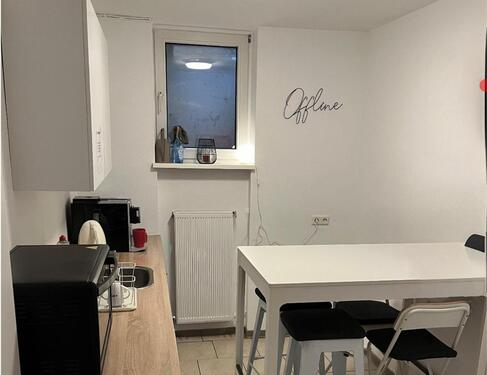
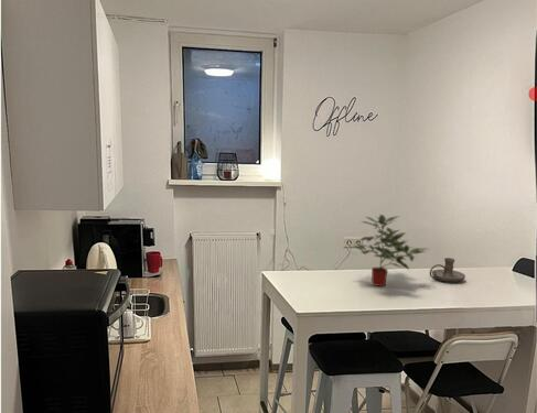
+ potted plant (391, 251)
+ candle holder (445, 269)
